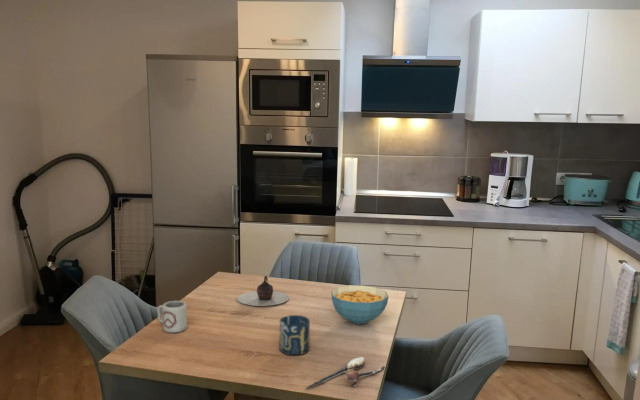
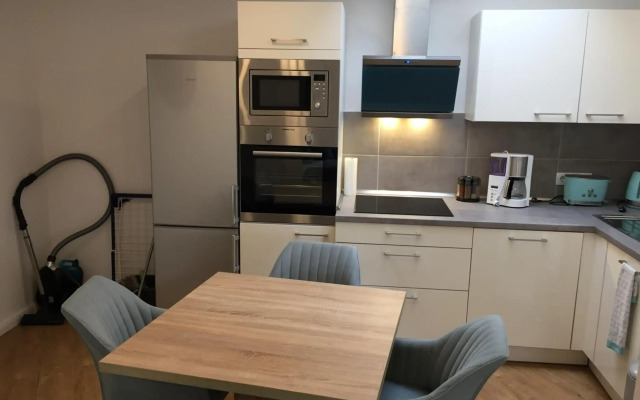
- cup (171, 315)
- spoon (346, 370)
- teapot (263, 286)
- cereal bowl (358, 307)
- cup (295, 332)
